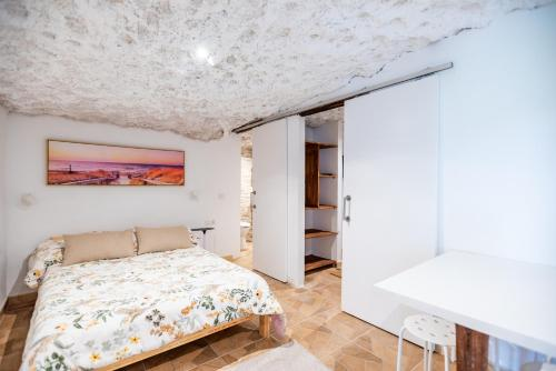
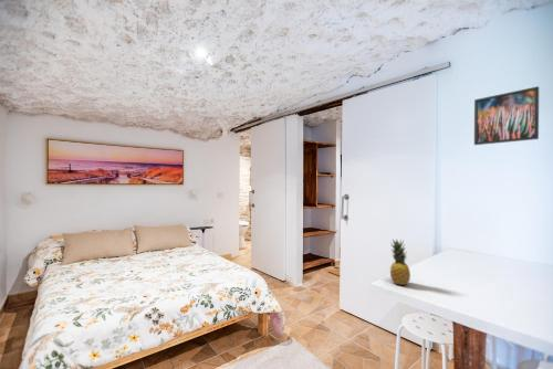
+ fruit (399, 261)
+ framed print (503, 117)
